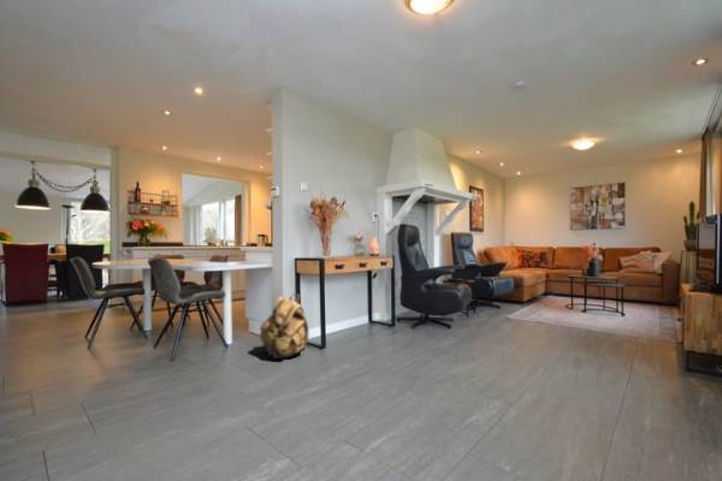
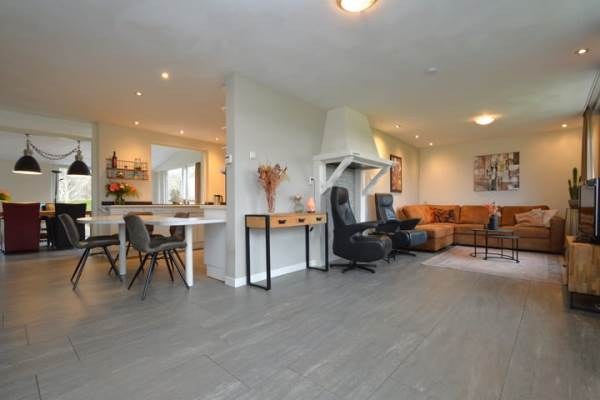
- backpack (284, 322)
